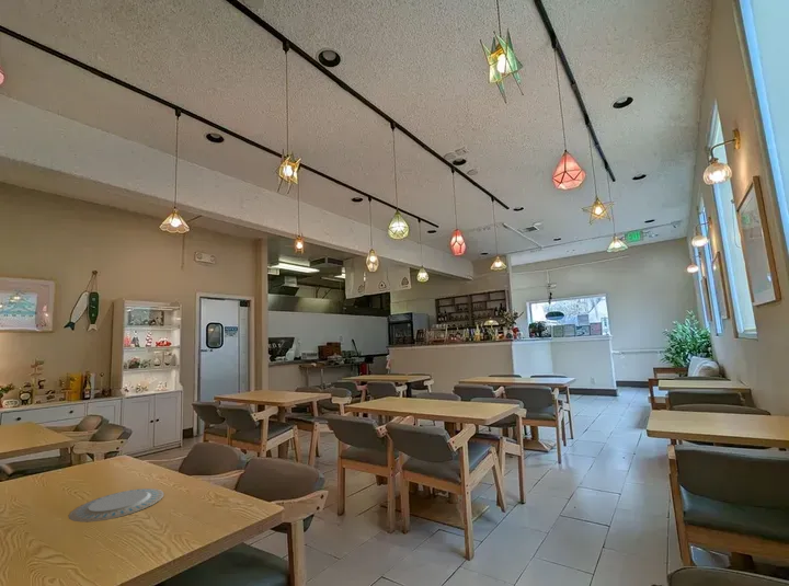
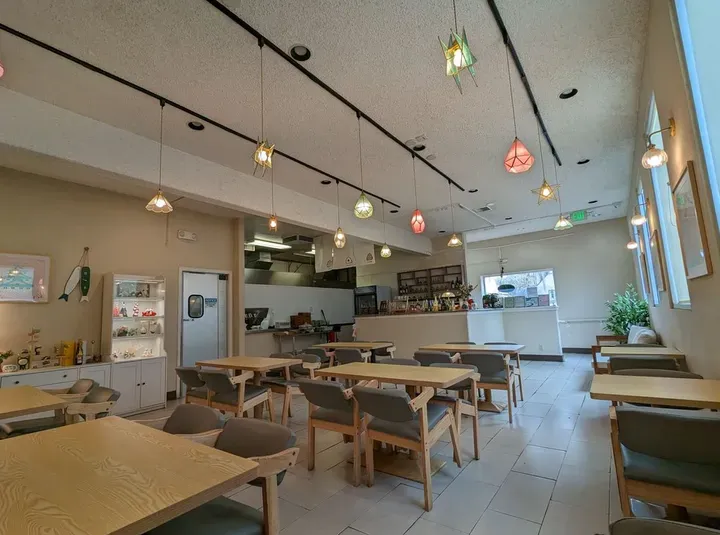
- chinaware (118, 502)
